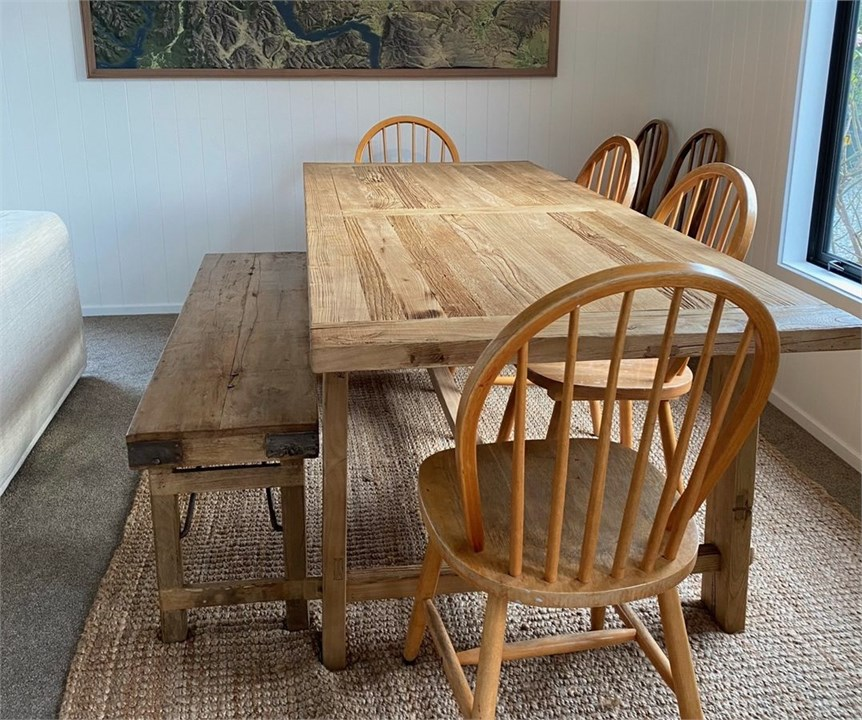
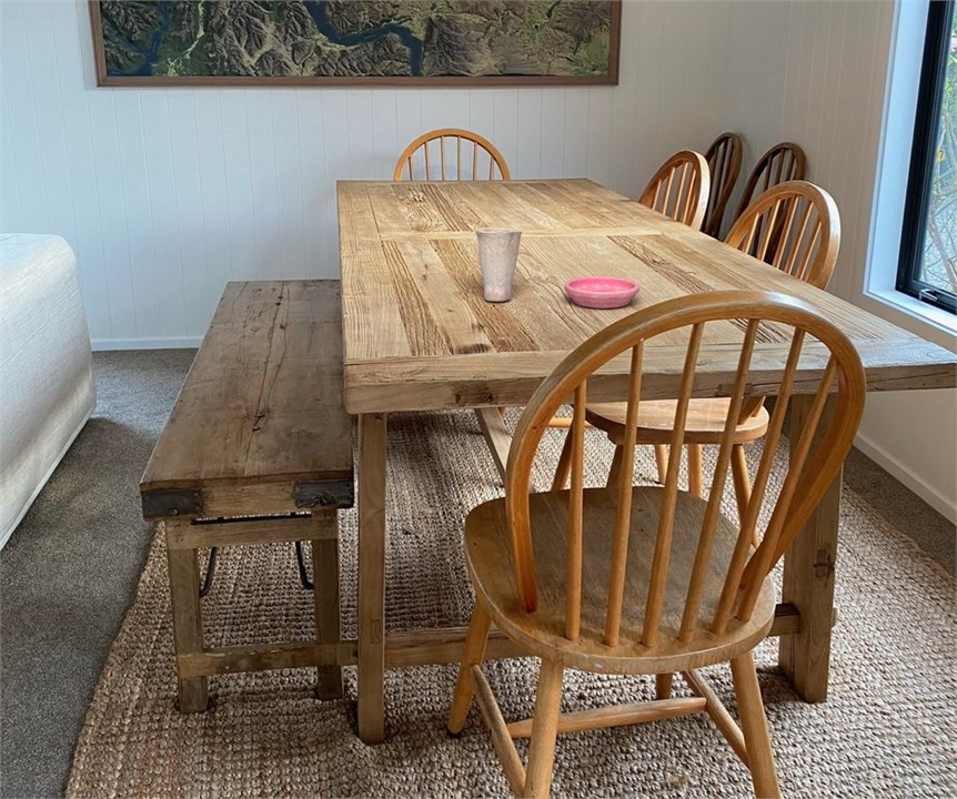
+ cup (497, 263)
+ saucer (601, 292)
